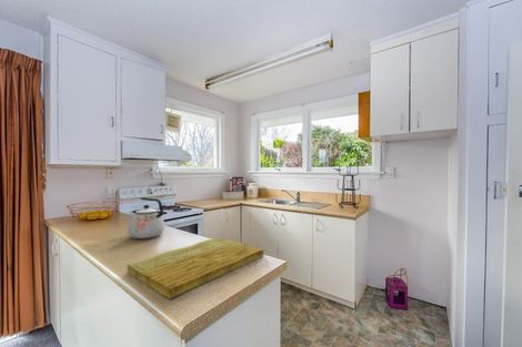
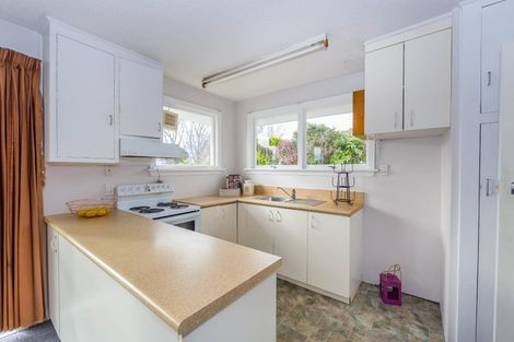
- cutting board (201, 258)
- kettle (145, 216)
